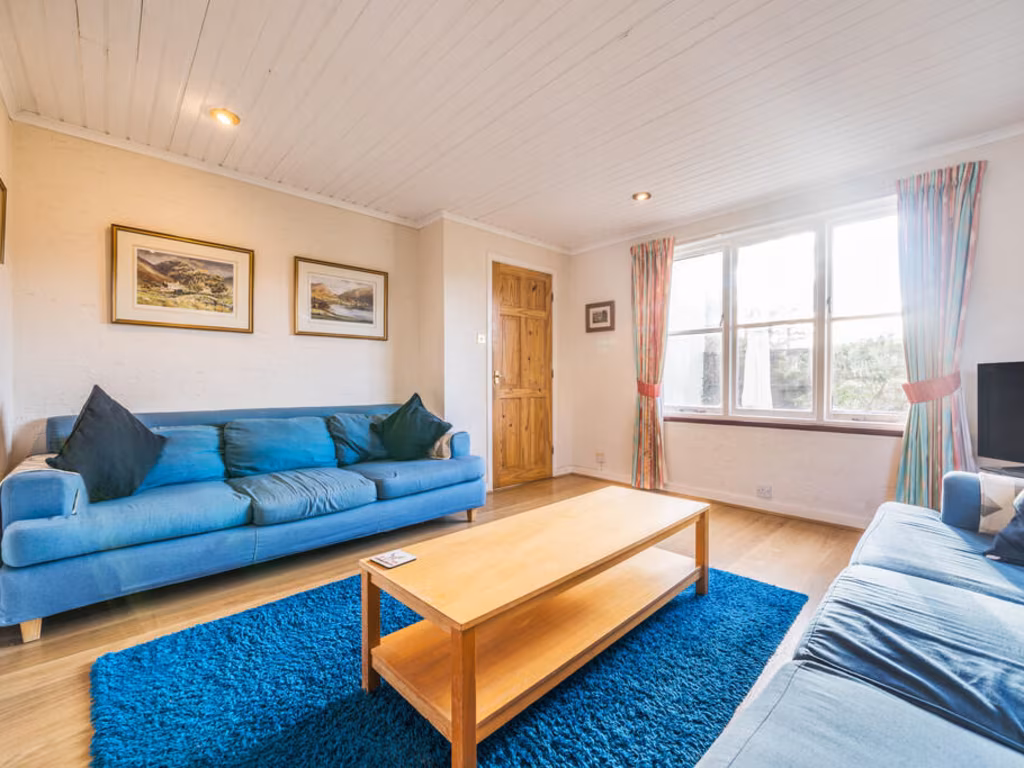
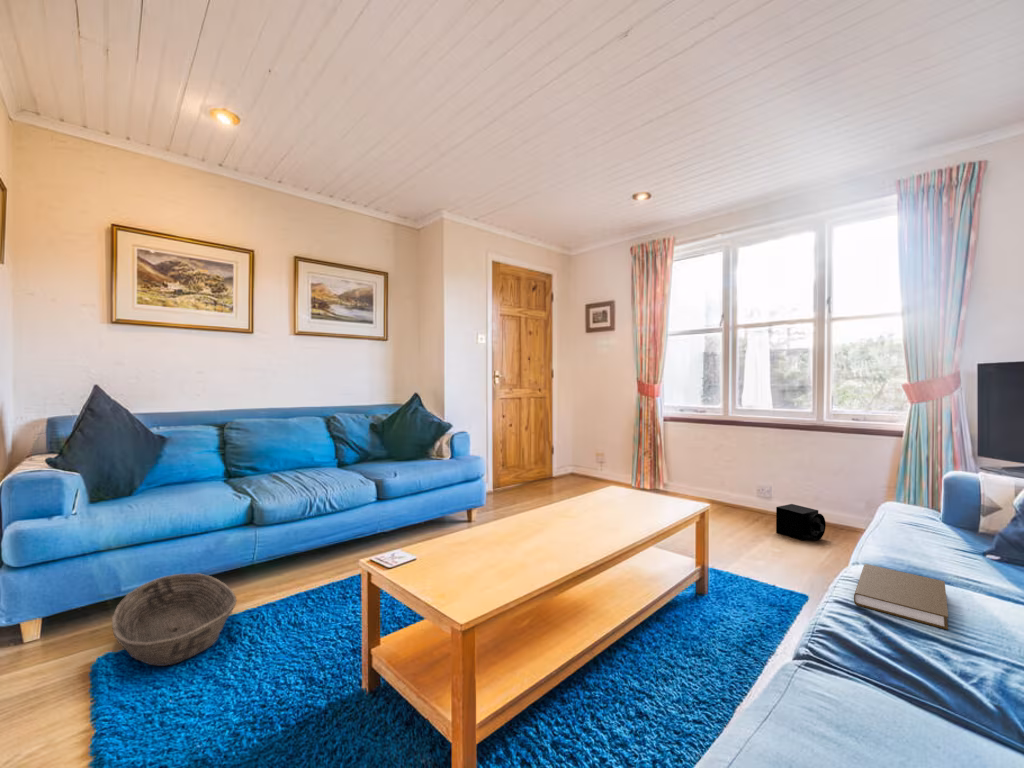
+ basket (176, 617)
+ speaker (802, 522)
+ book (900, 592)
